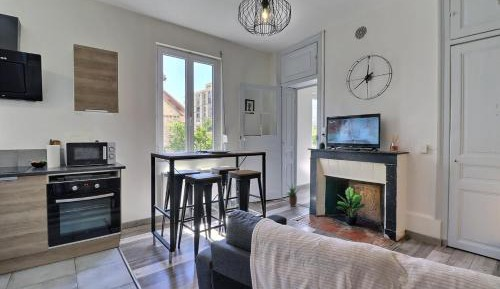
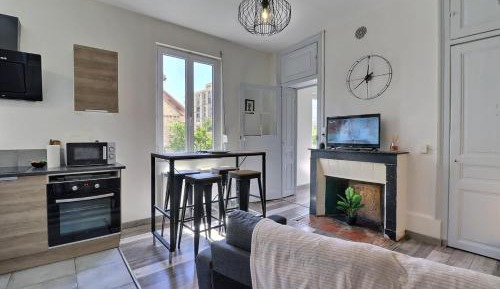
- potted plant (291, 194)
